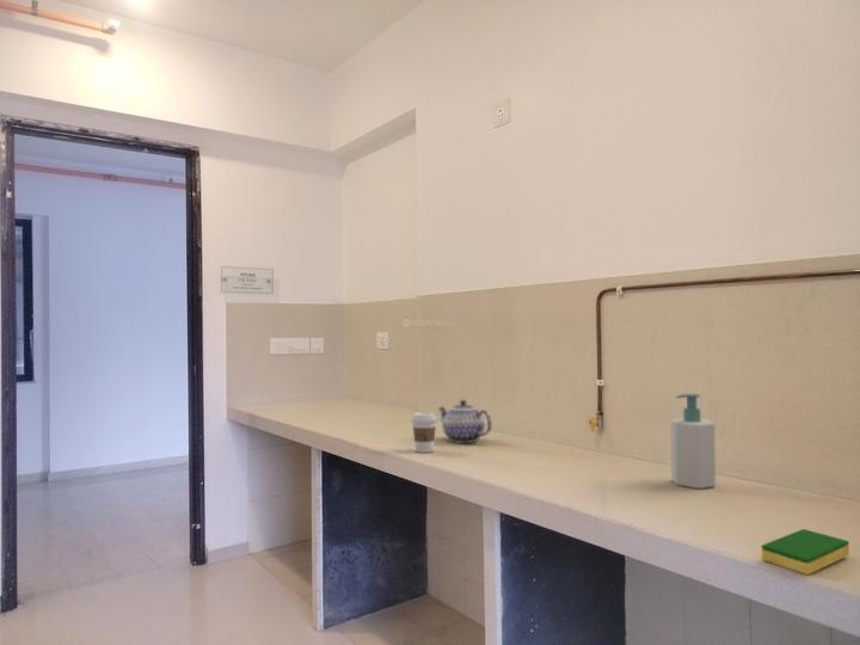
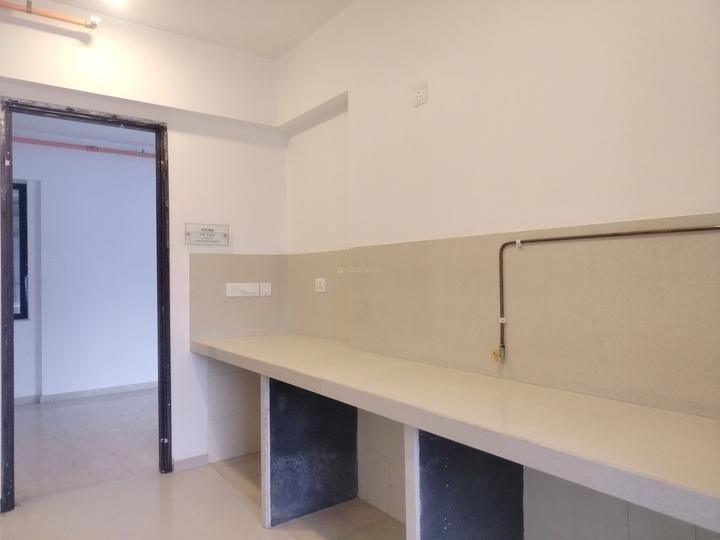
- coffee cup (424, 431)
- soap bottle (692, 438)
- dish sponge (805, 549)
- teapot (463, 419)
